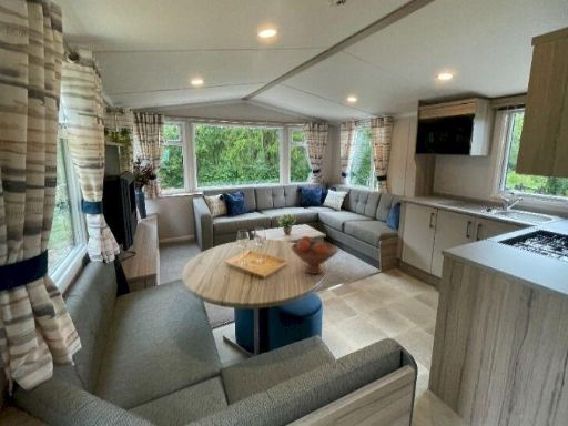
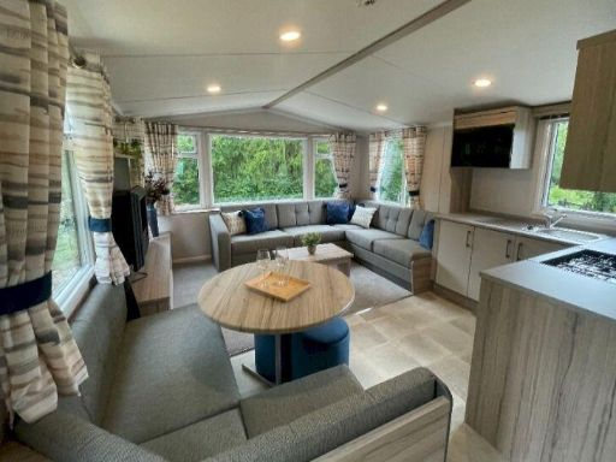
- fruit bowl (314, 254)
